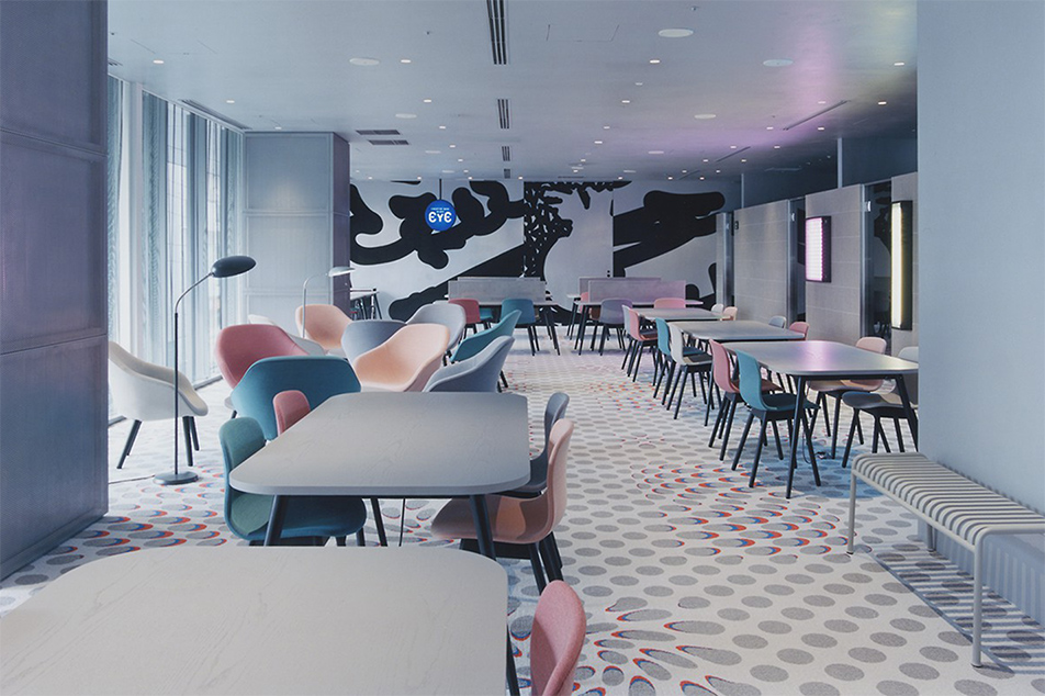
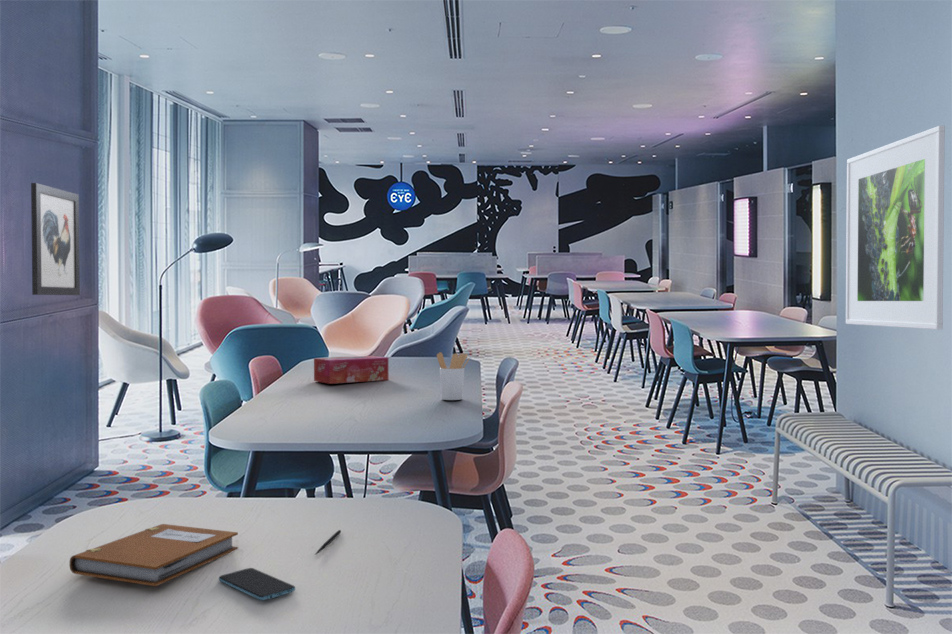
+ notebook (159, 550)
+ wall art (56, 242)
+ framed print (889, 235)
+ tissue box (351, 369)
+ utensil holder (454, 375)
+ pen (327, 542)
+ smartphone (256, 583)
